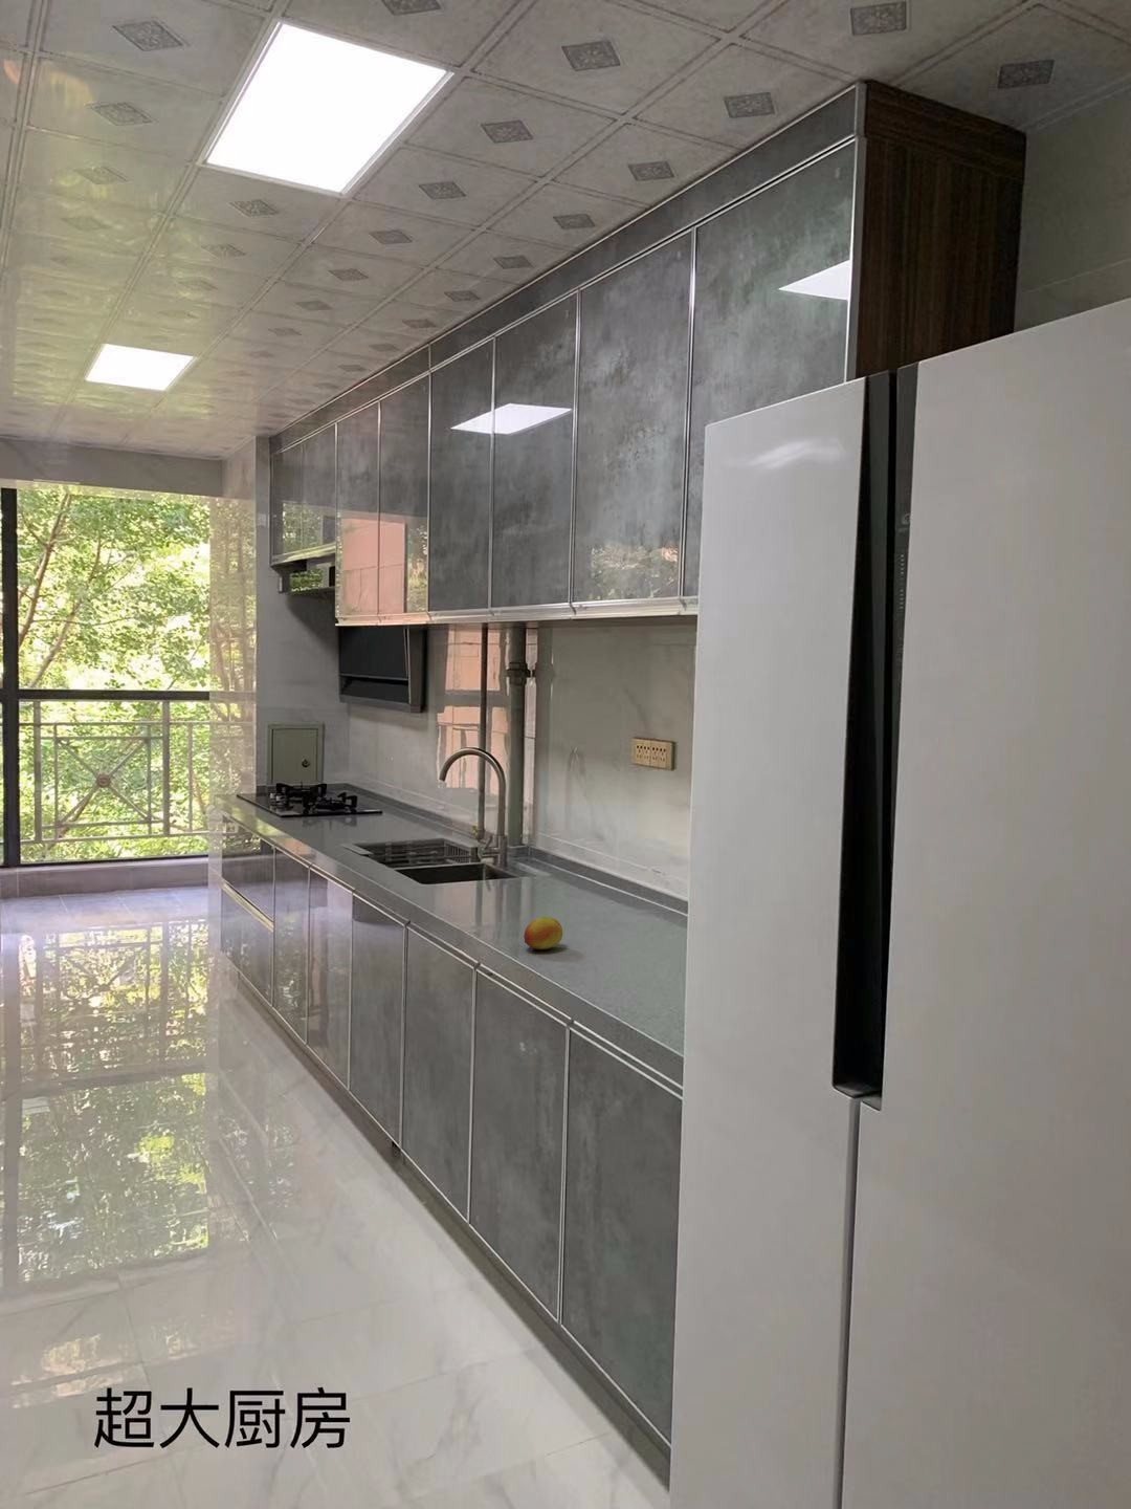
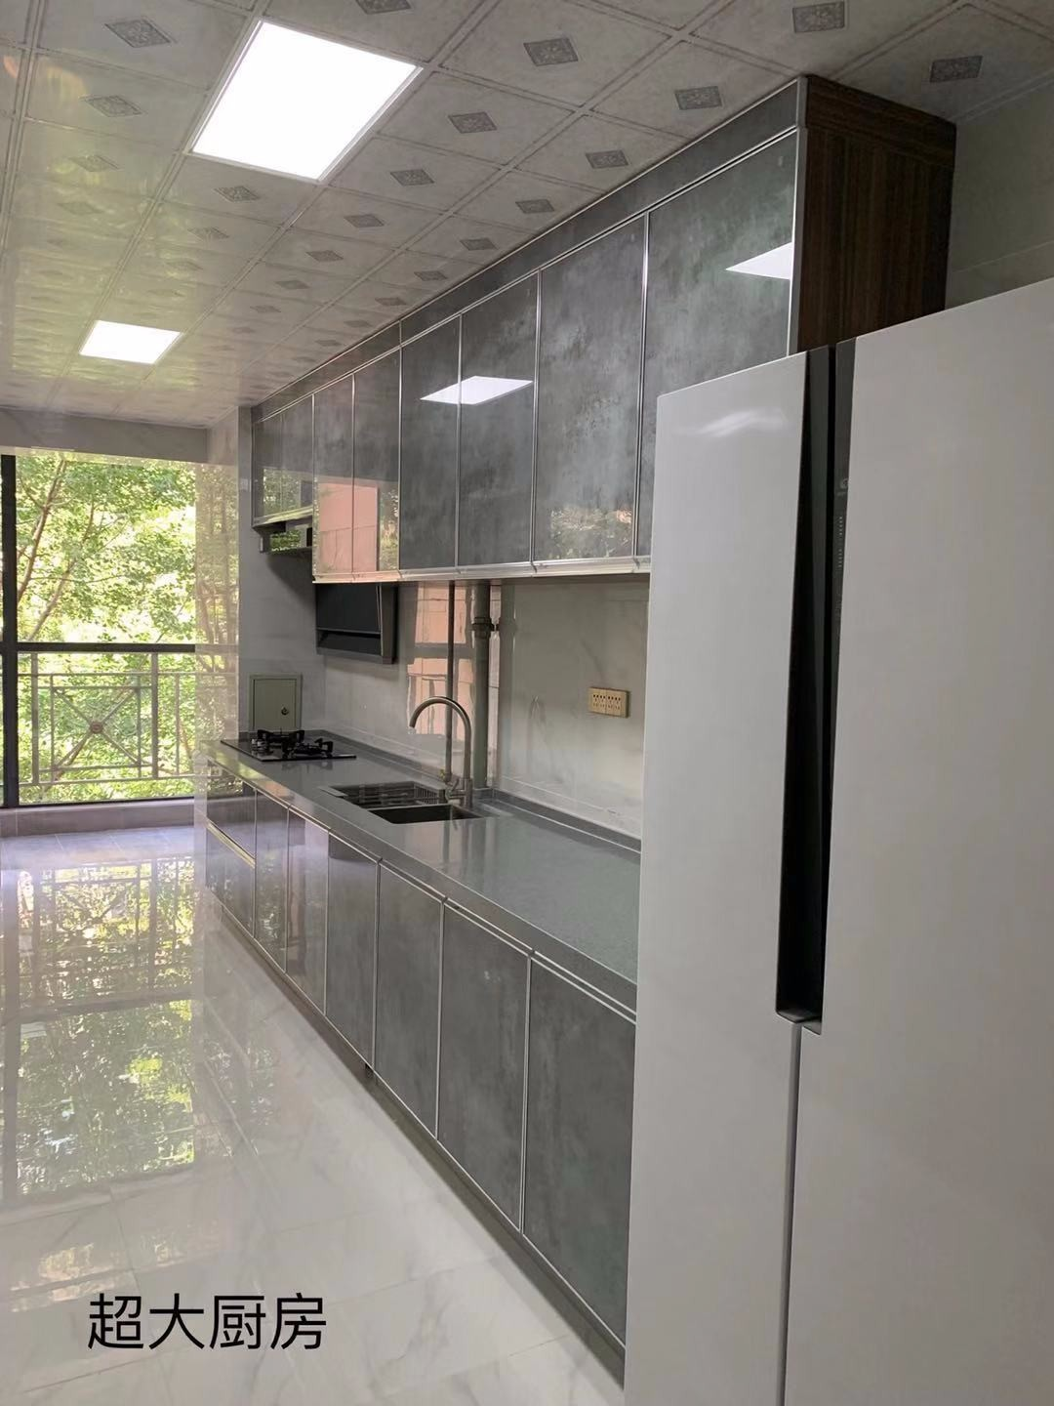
- fruit (543, 933)
